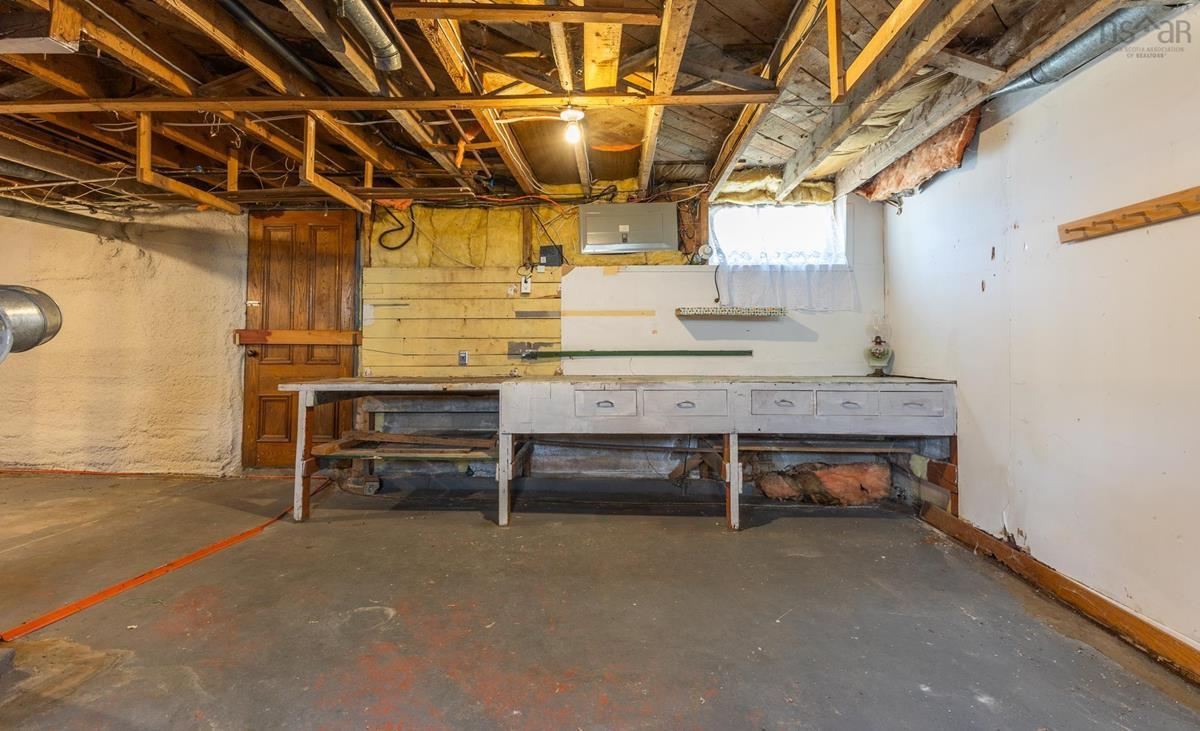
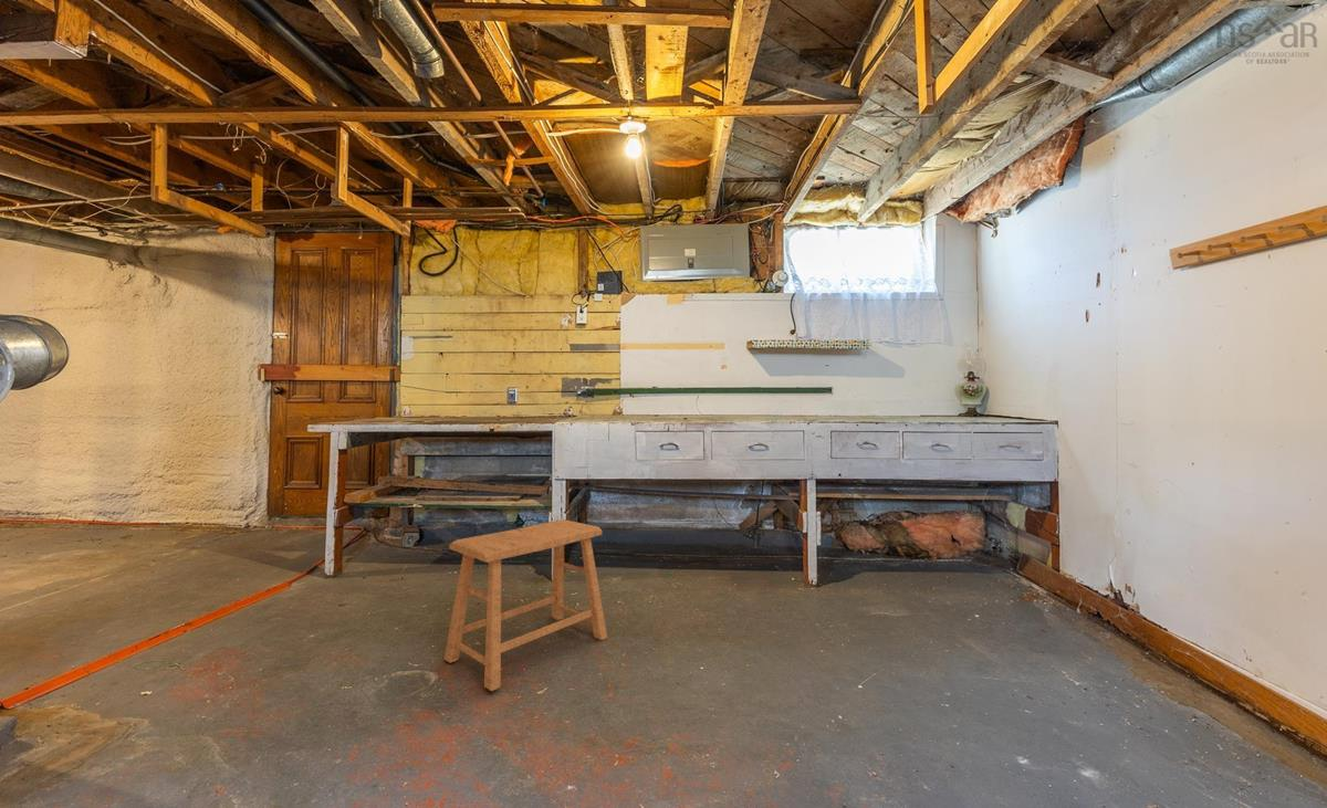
+ stool (532, 602)
